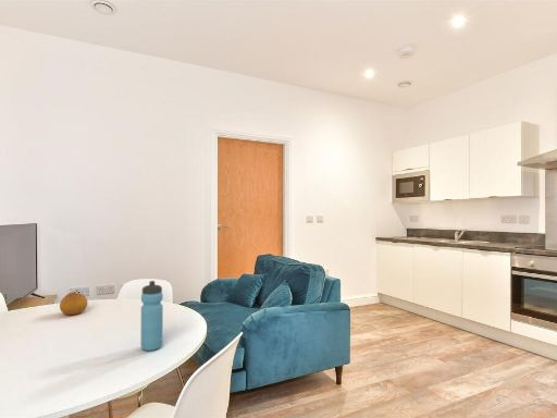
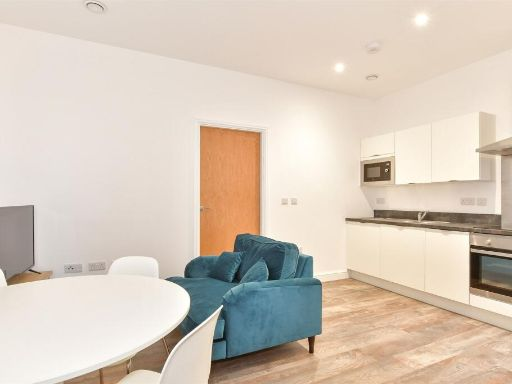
- water bottle (151, 314)
- fruit (73, 303)
